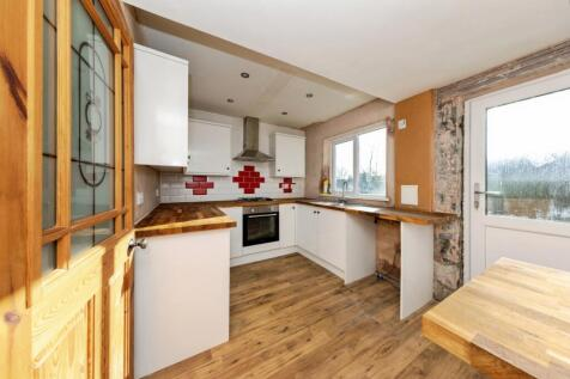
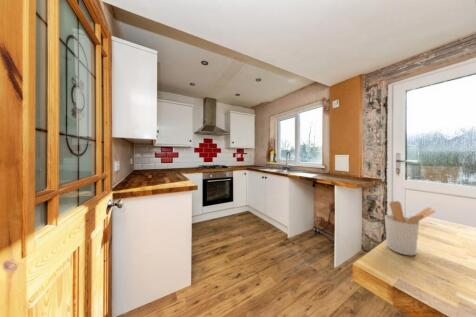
+ utensil holder (409, 227)
